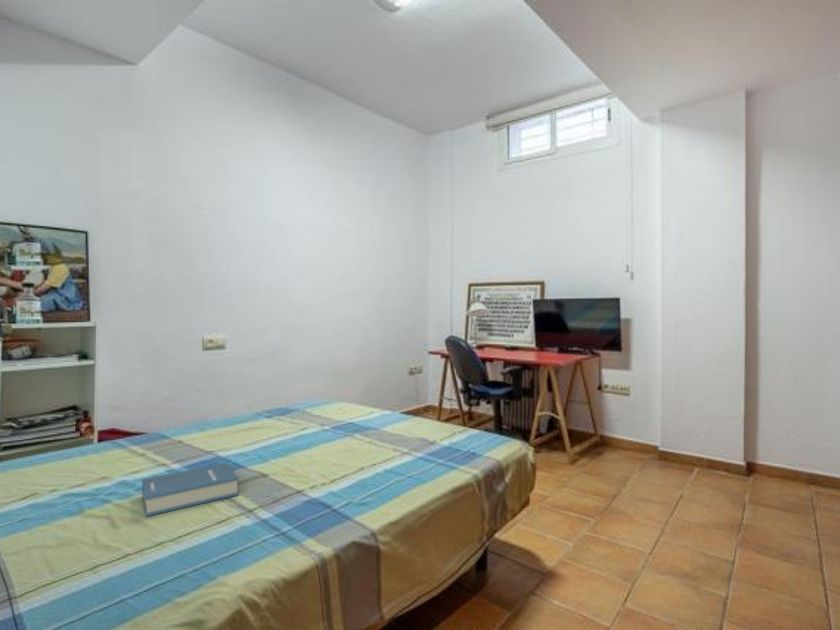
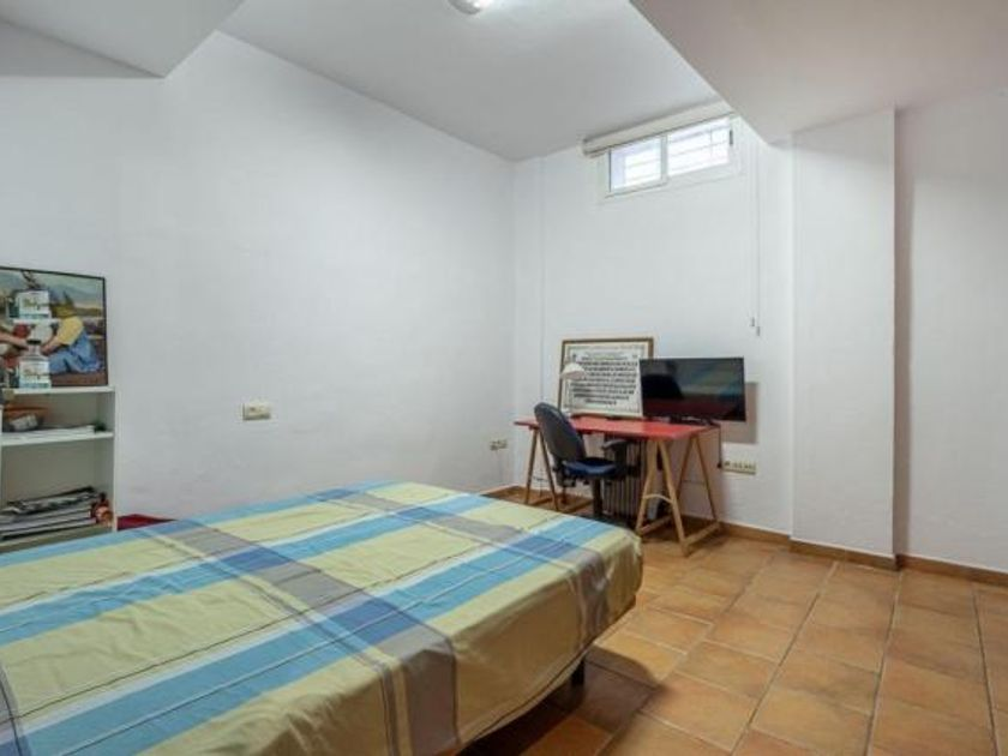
- hardback book (190, 486)
